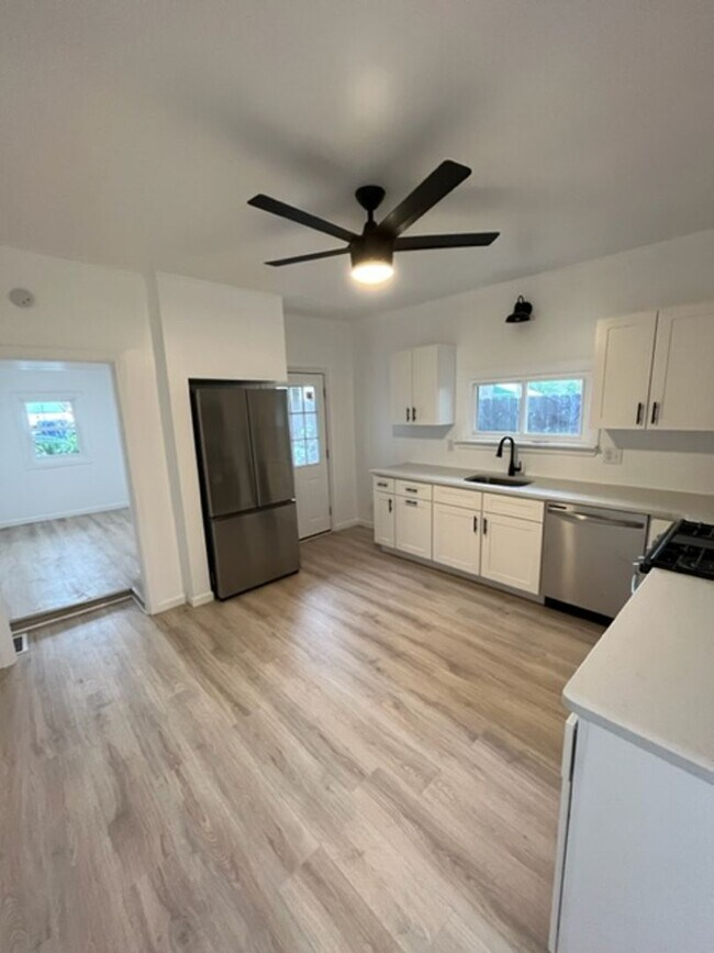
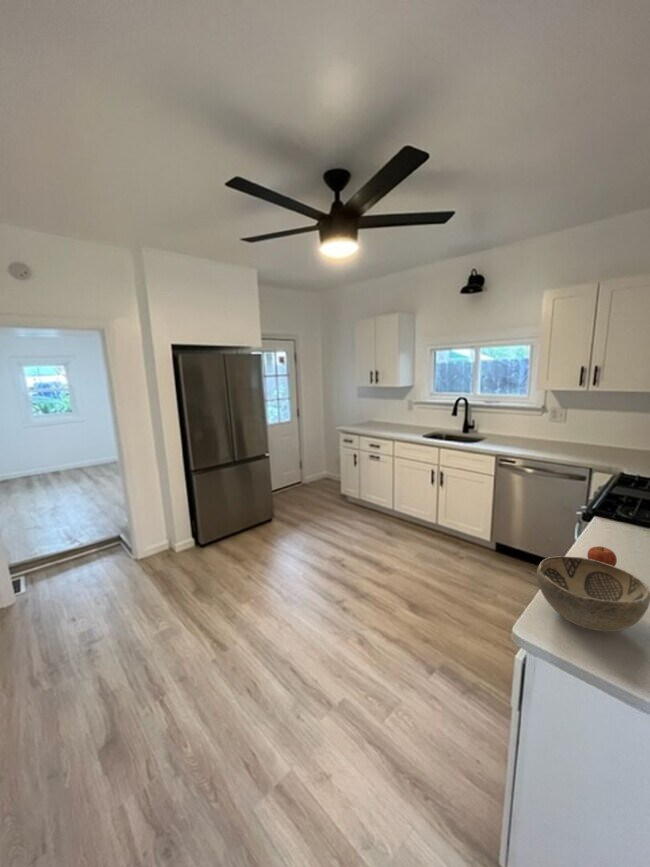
+ apple (601, 558)
+ decorative bowl (587, 596)
